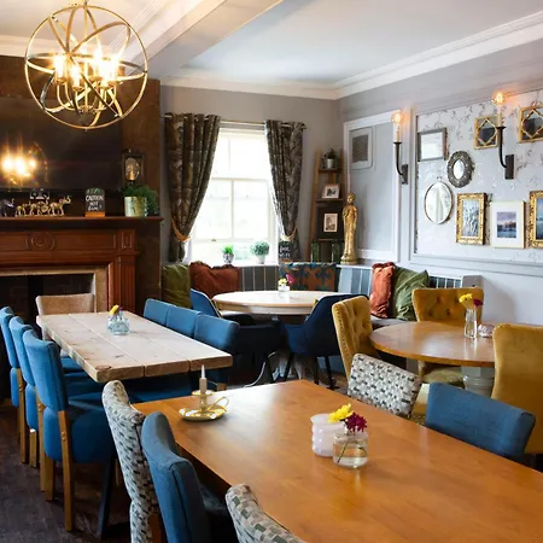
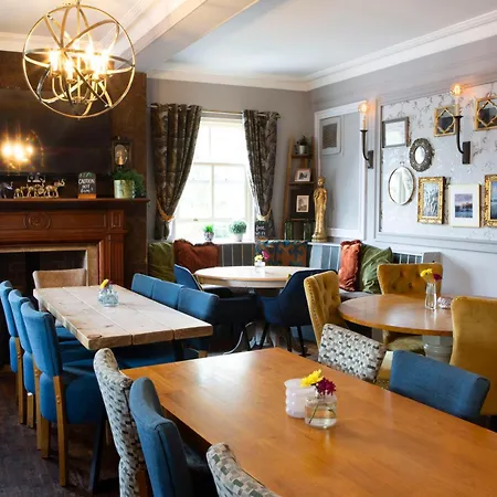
- candle holder (206, 390)
